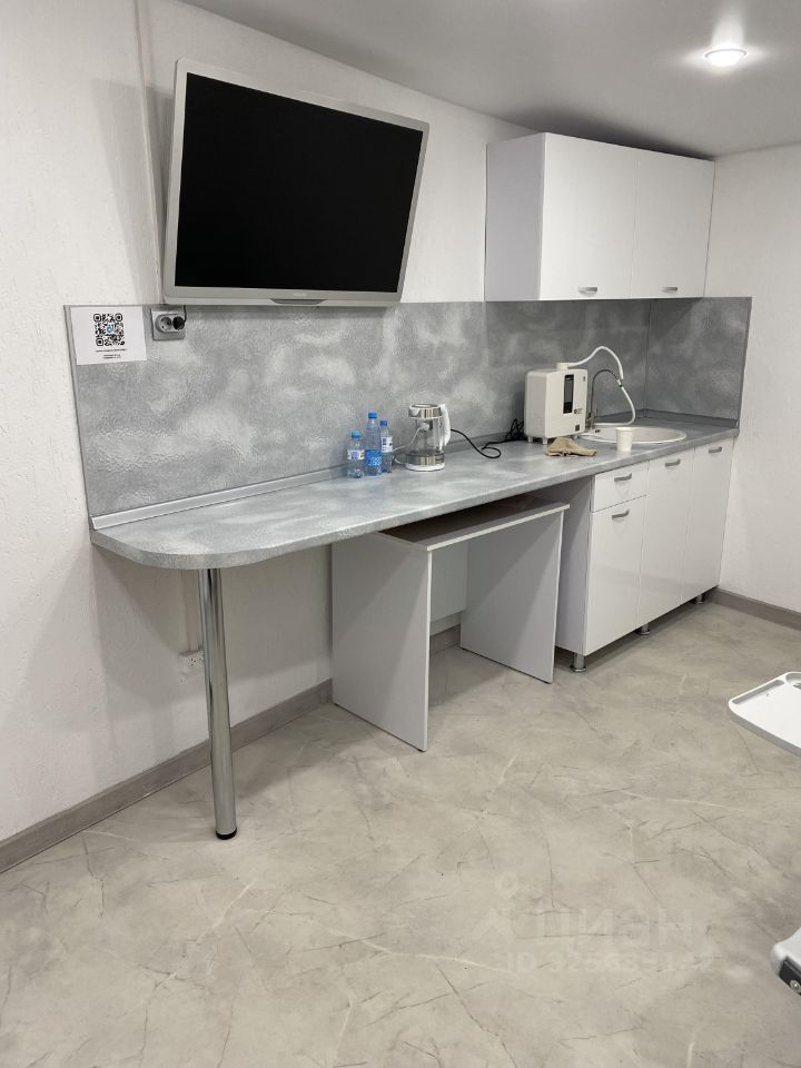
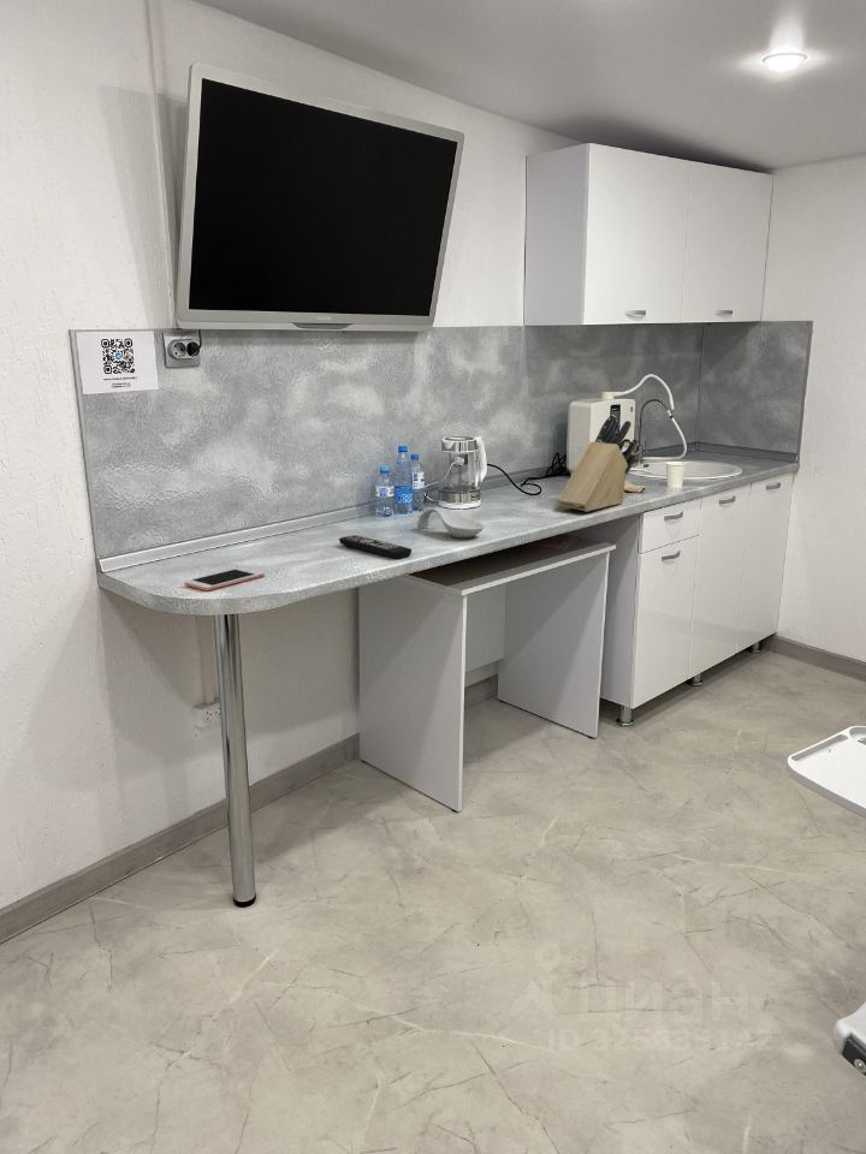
+ cell phone (225, 578)
+ remote control (374, 546)
+ knife block (600, 460)
+ spoon rest (449, 522)
